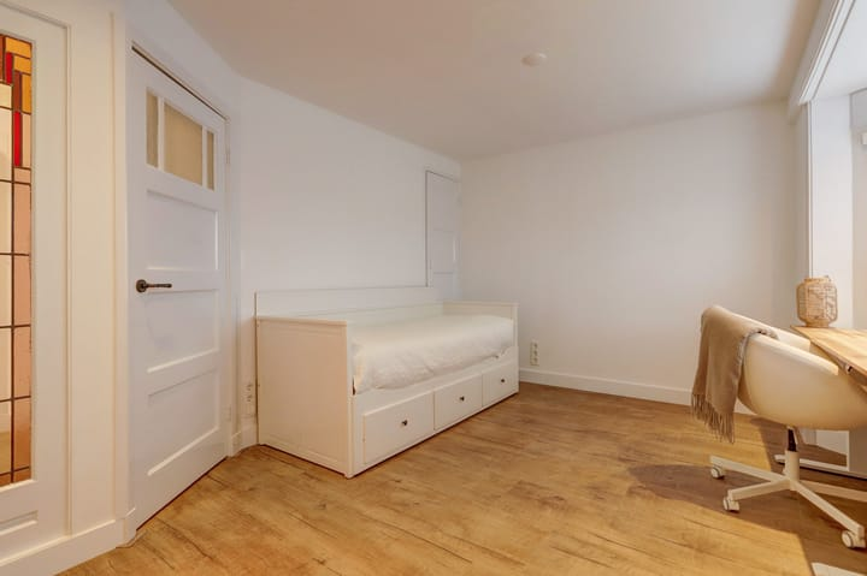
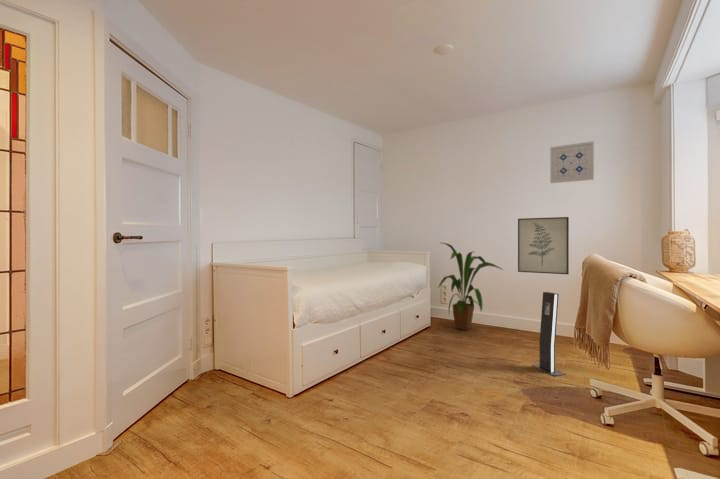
+ wall art (571, 163)
+ wall art (542, 245)
+ house plant (470, 286)
+ speaker (548, 331)
